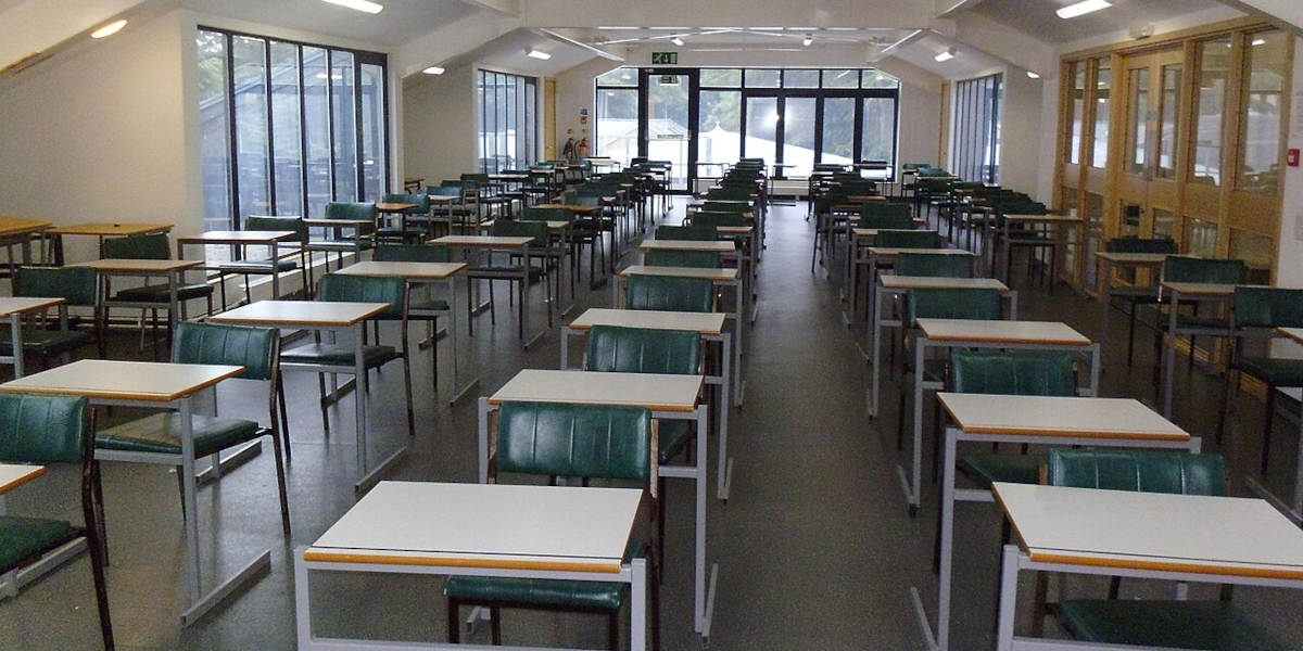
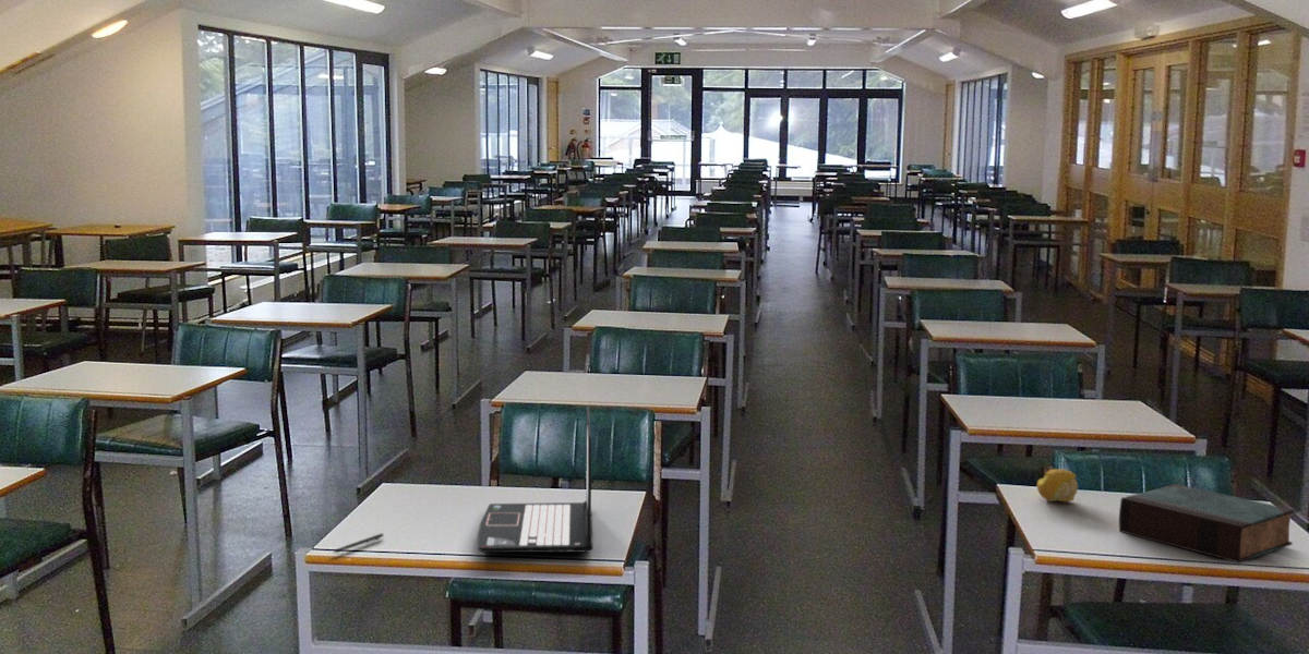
+ fruit (1057, 484)
+ laptop (536, 504)
+ book (1204, 521)
+ pen (358, 543)
